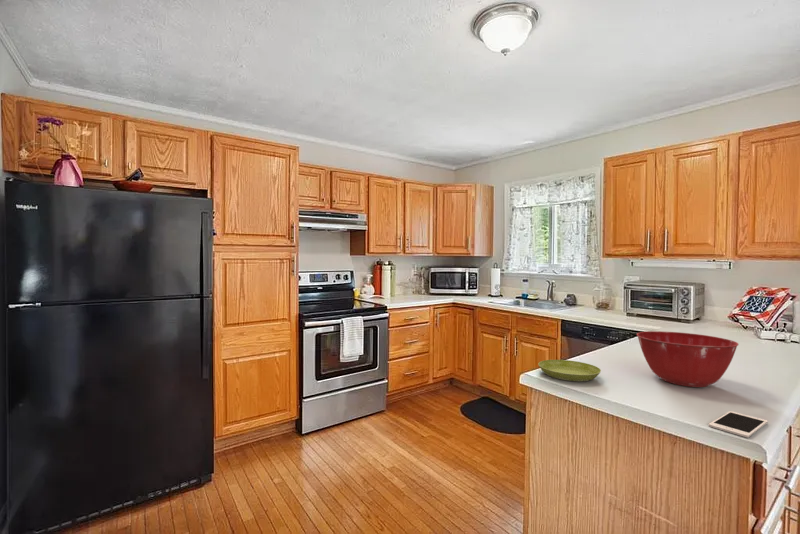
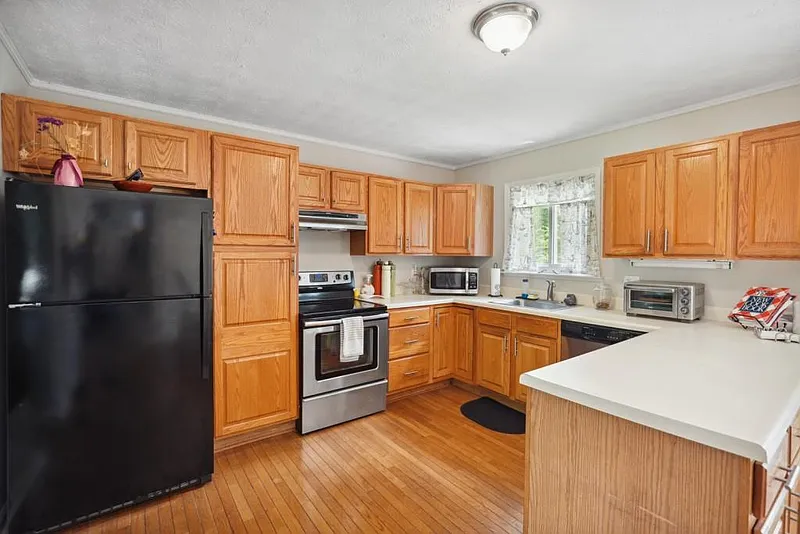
- cell phone (738, 423)
- saucer (568, 370)
- mixing bowl (683, 359)
